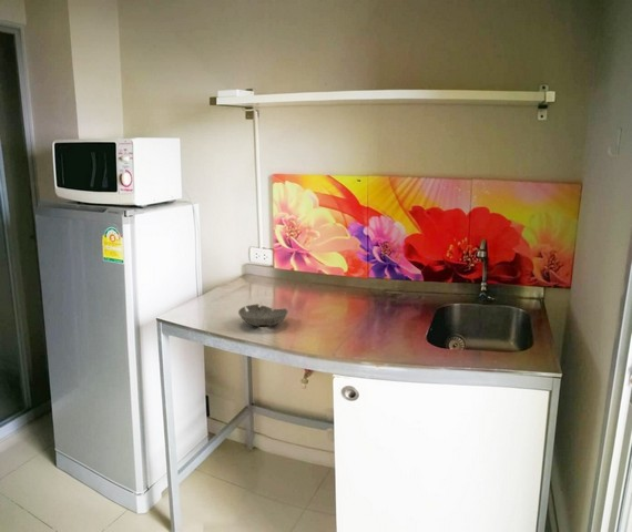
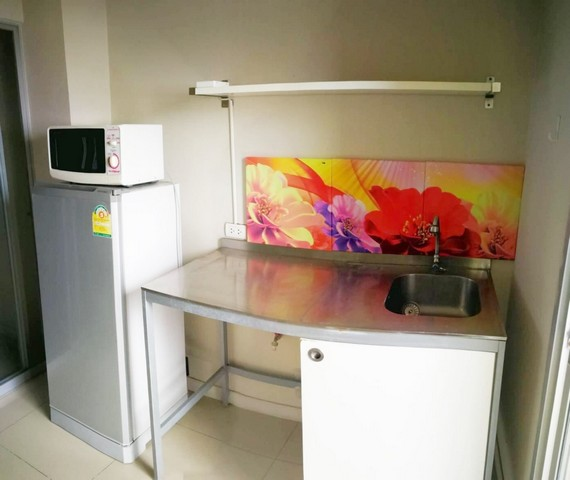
- bowl (263, 317)
